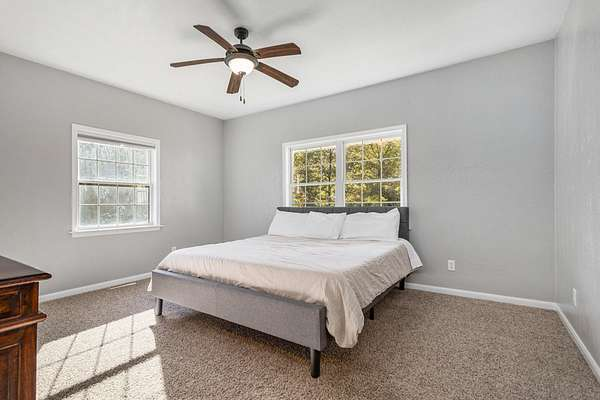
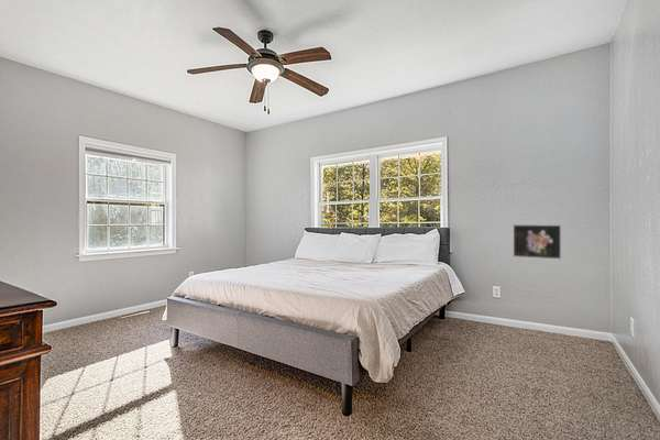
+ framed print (536, 241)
